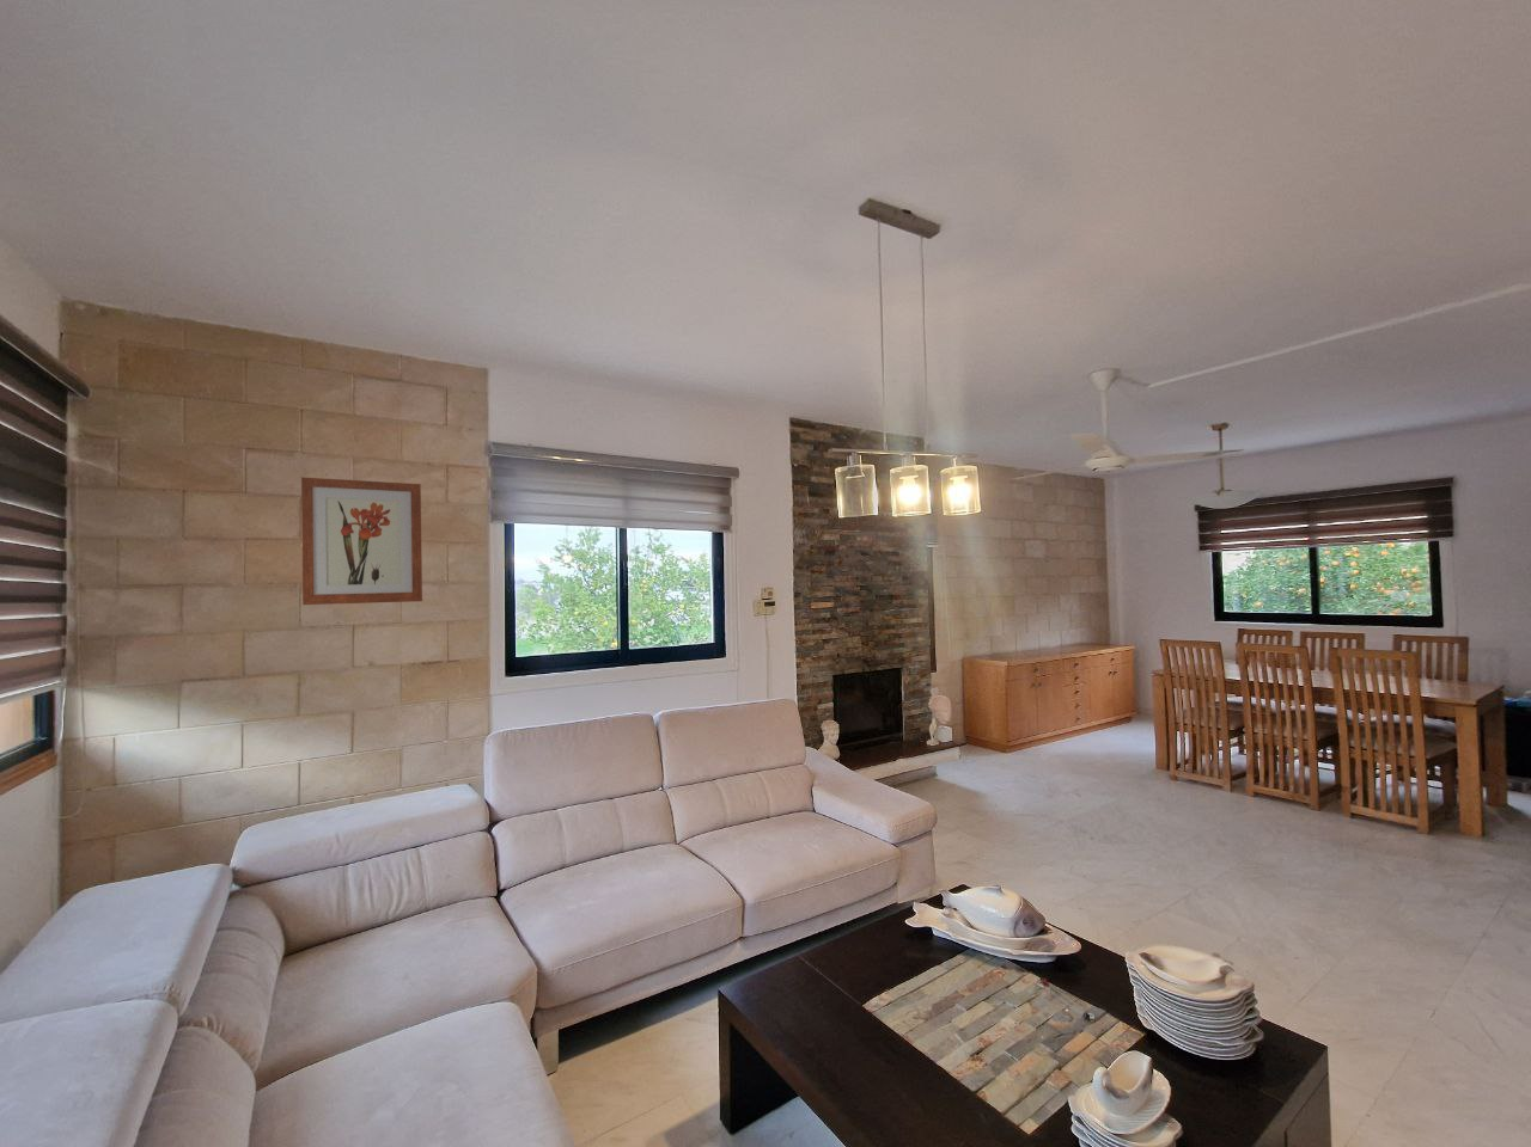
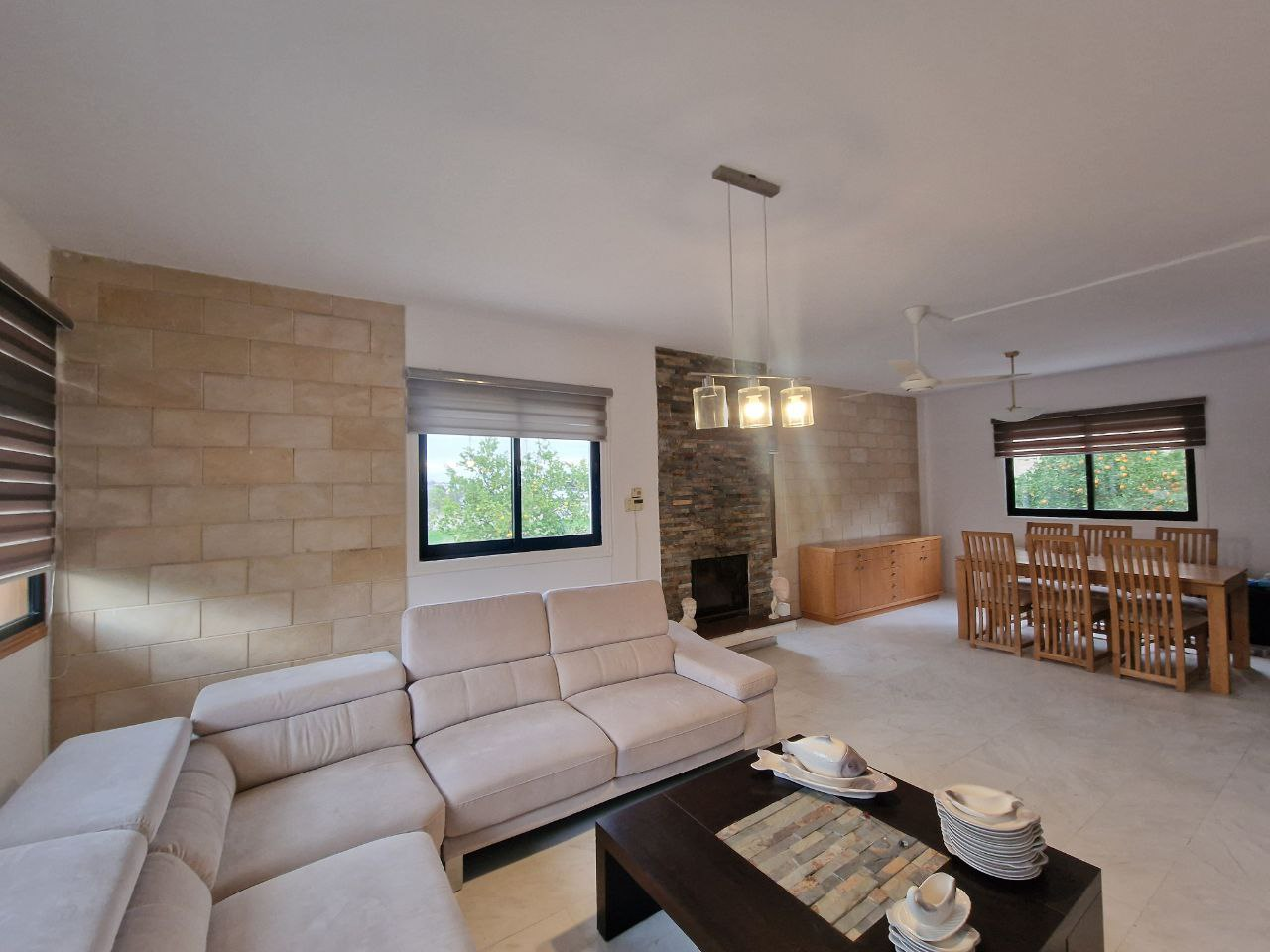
- wall art (364, 541)
